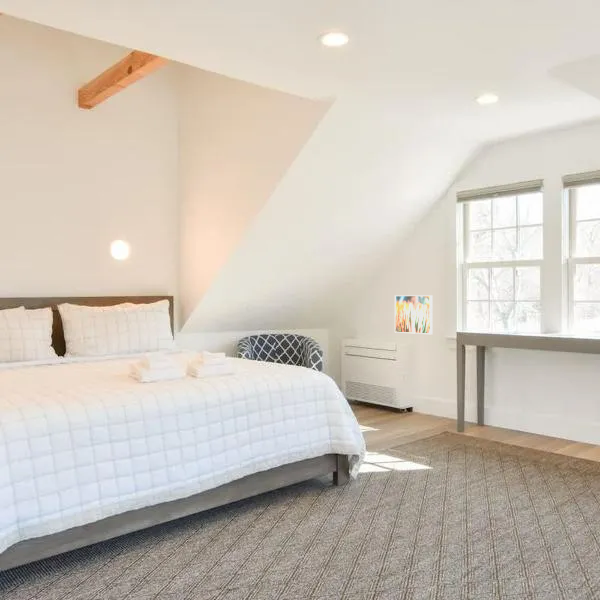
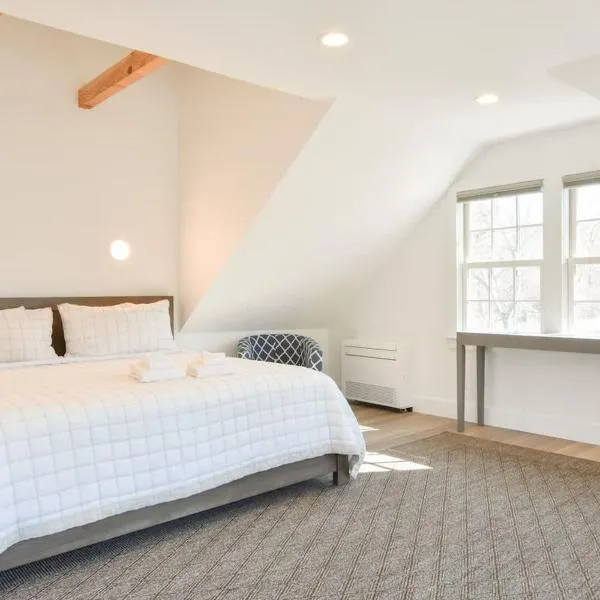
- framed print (413, 314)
